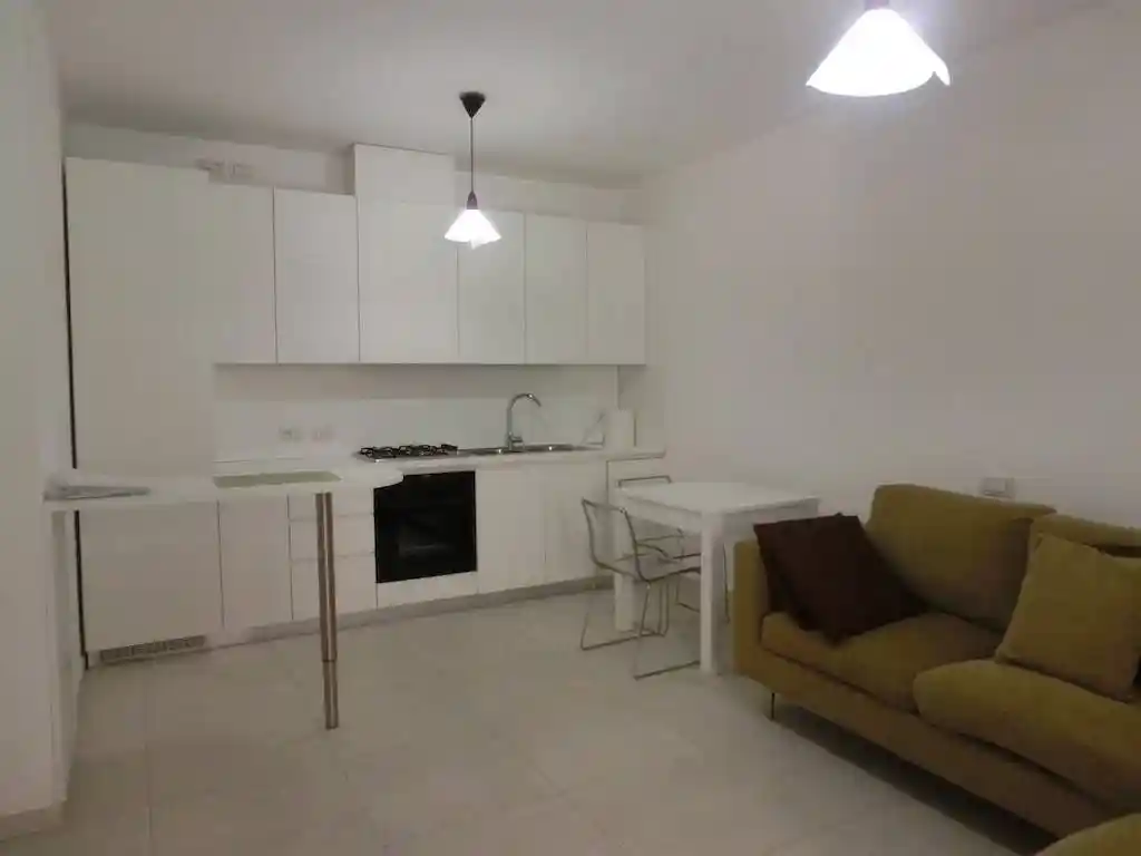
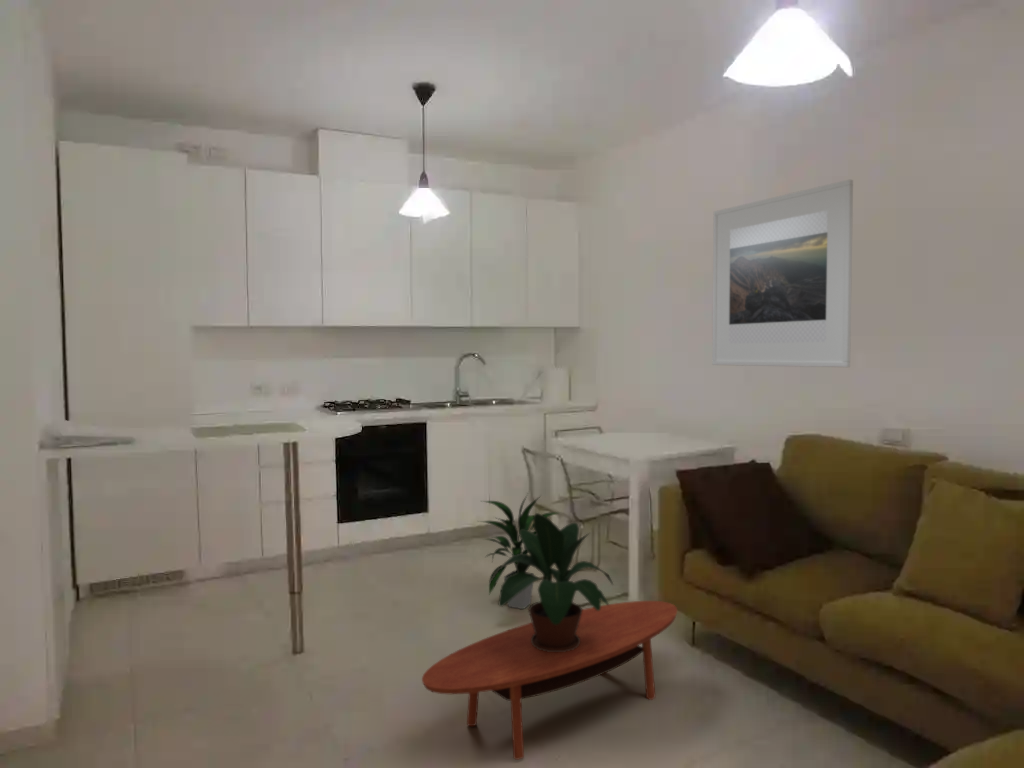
+ indoor plant (515, 548)
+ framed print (775, 282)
+ potted plant (551, 573)
+ coffee table (564, 674)
